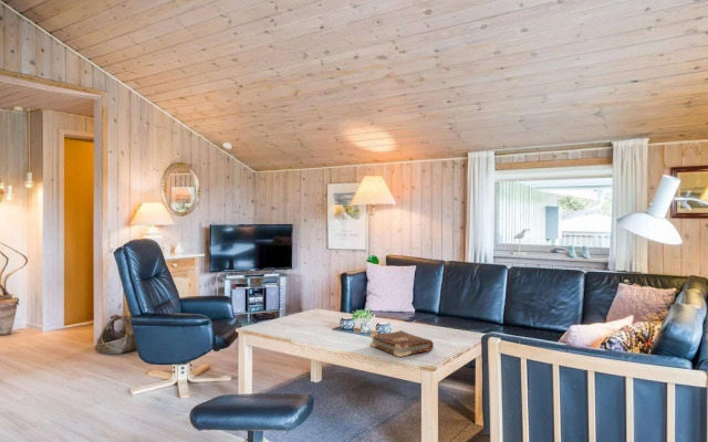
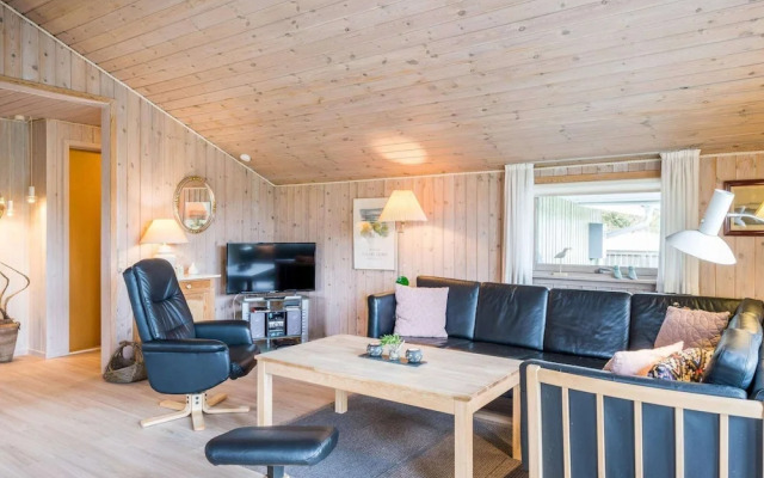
- book (400, 343)
